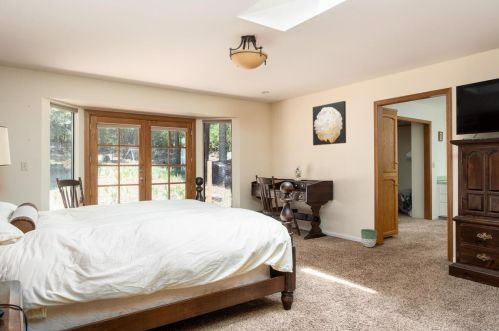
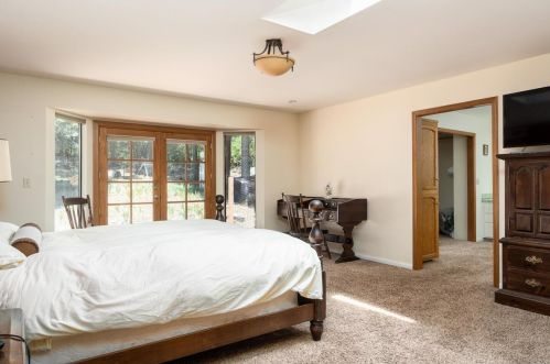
- wall art (328, 124)
- planter (368, 238)
